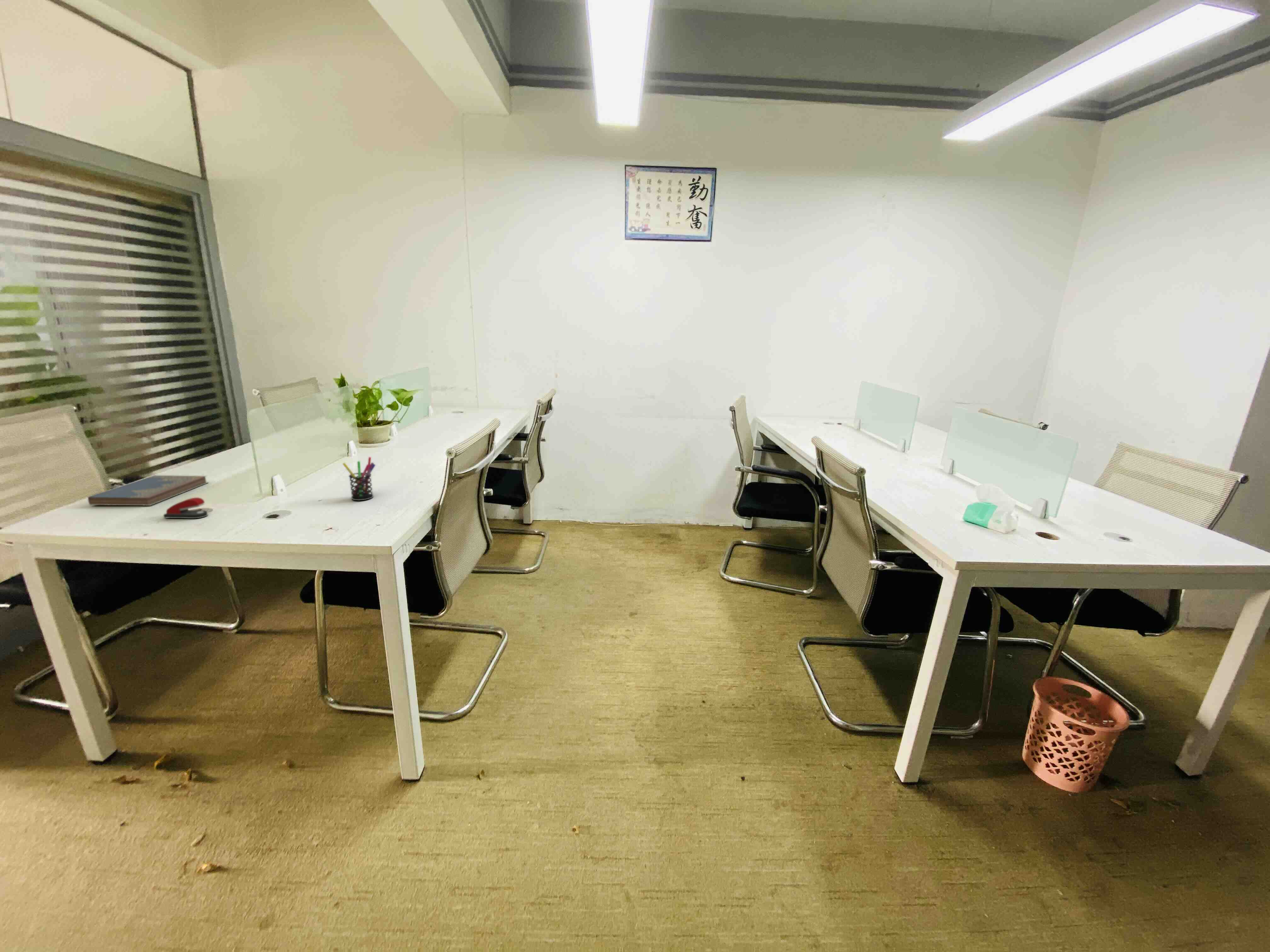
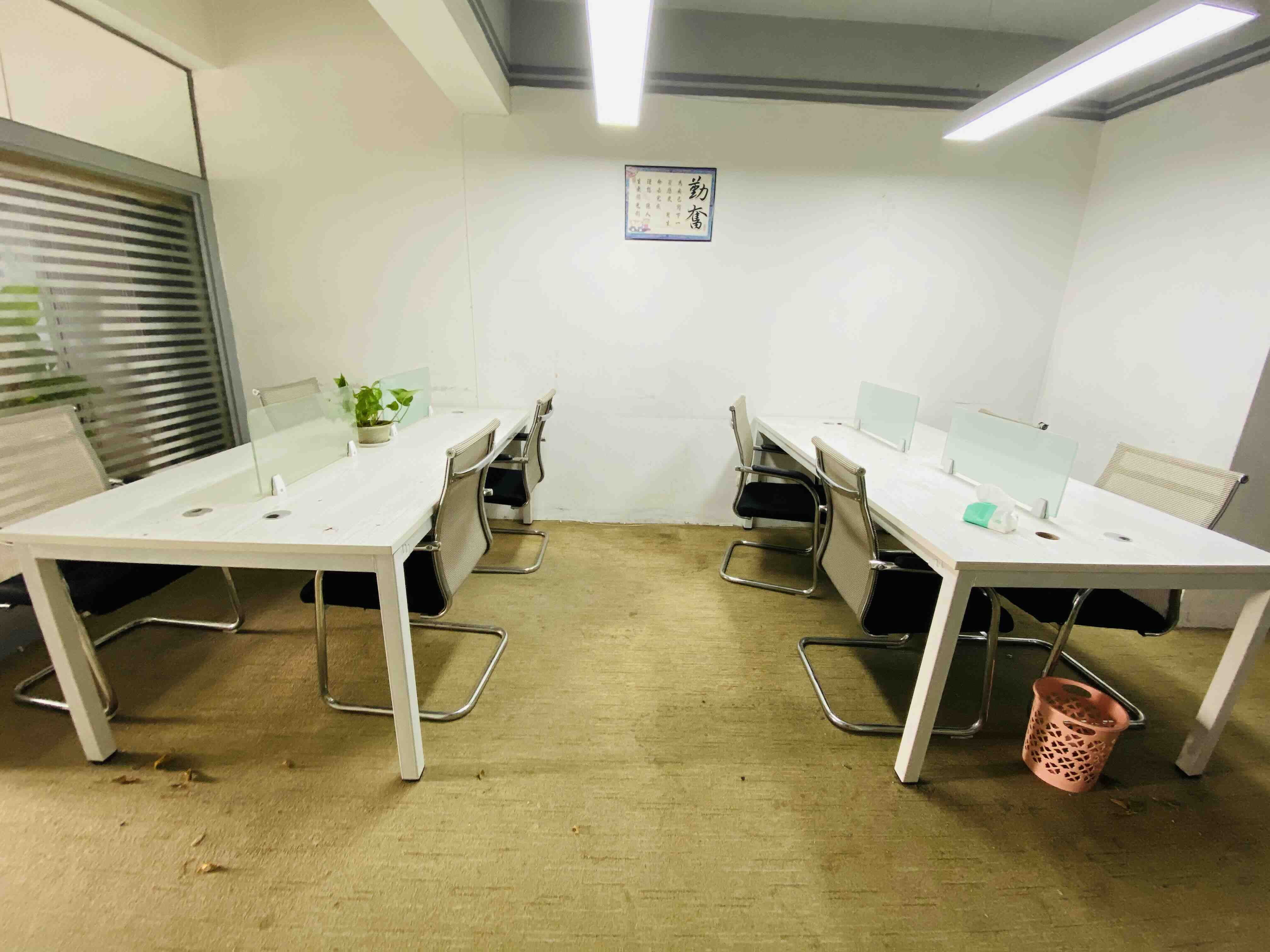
- pen holder (361, 477)
- stapler (186, 507)
- hardcover book (153, 489)
